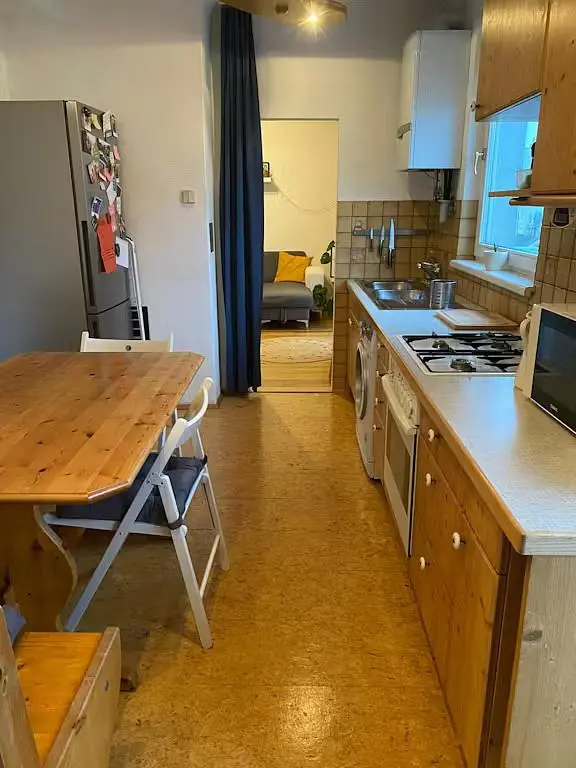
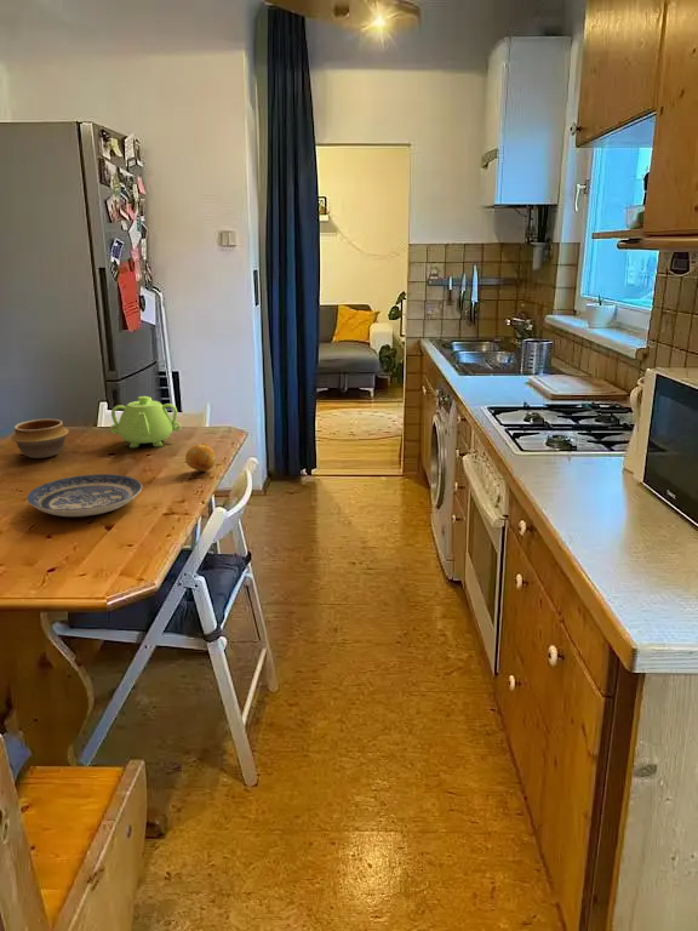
+ fruit (200, 458)
+ bowl (40, 439)
+ teapot (144, 419)
+ plate (86, 497)
